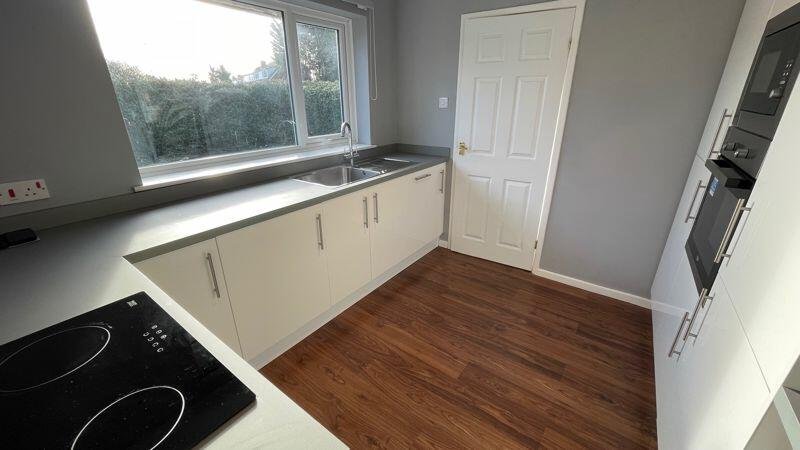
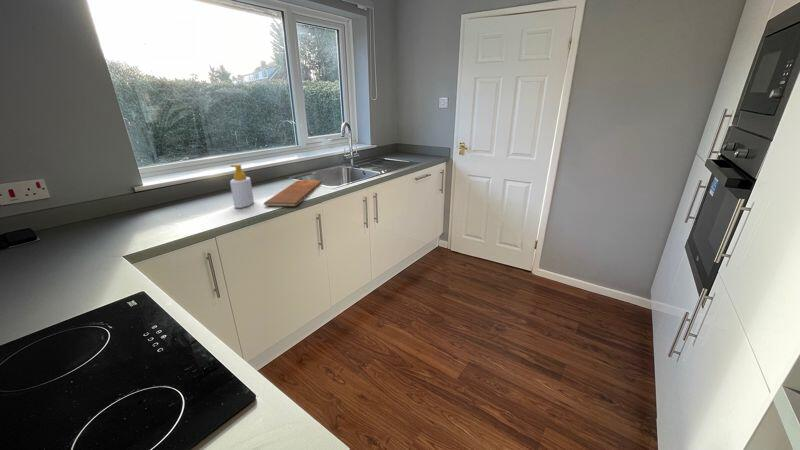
+ chopping board (296, 191)
+ soap bottle (241, 185)
